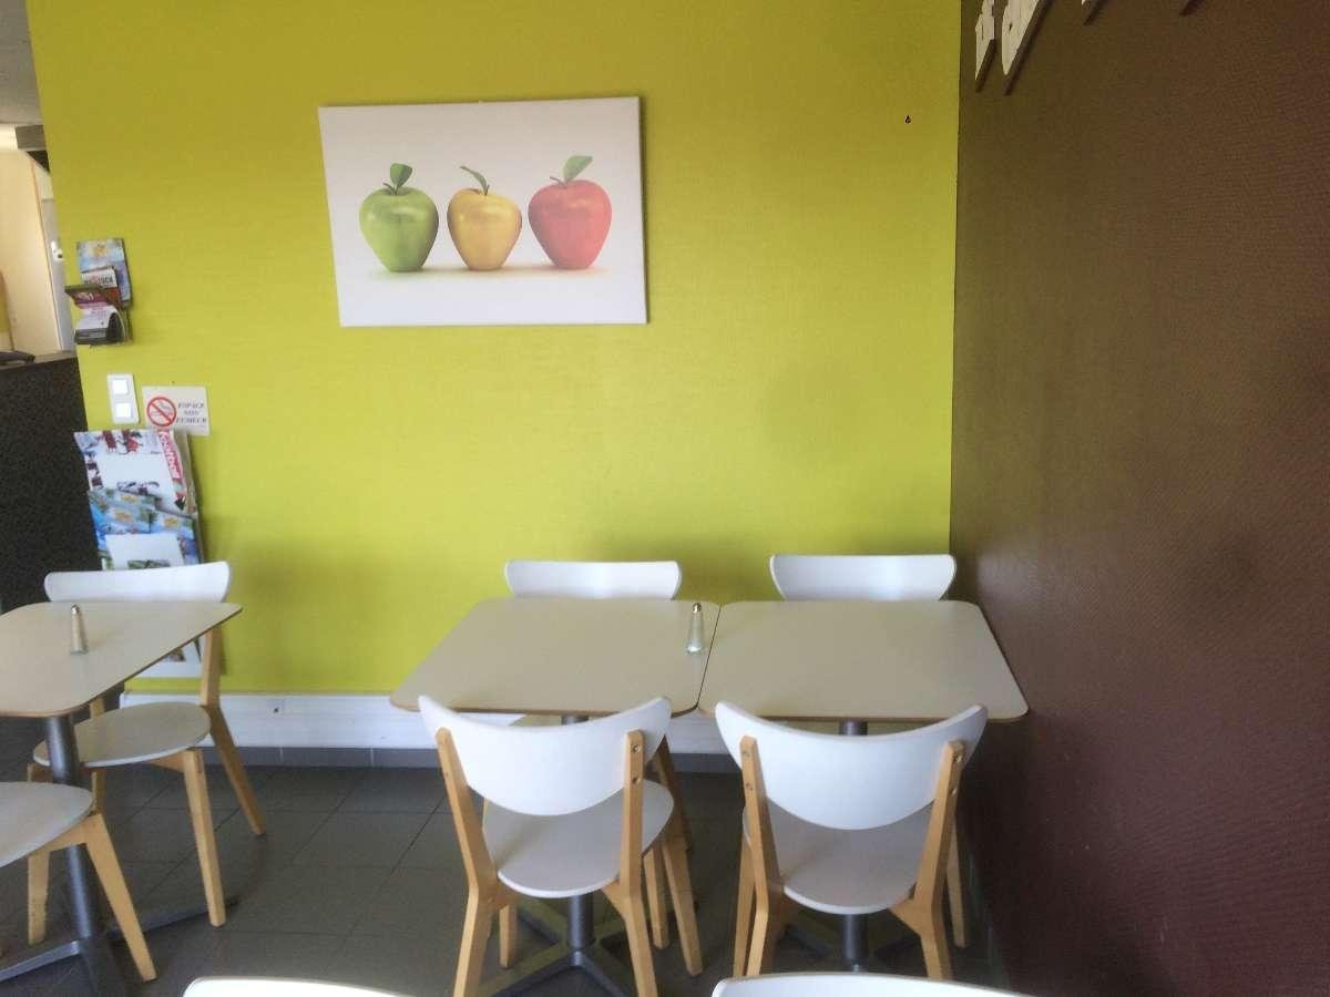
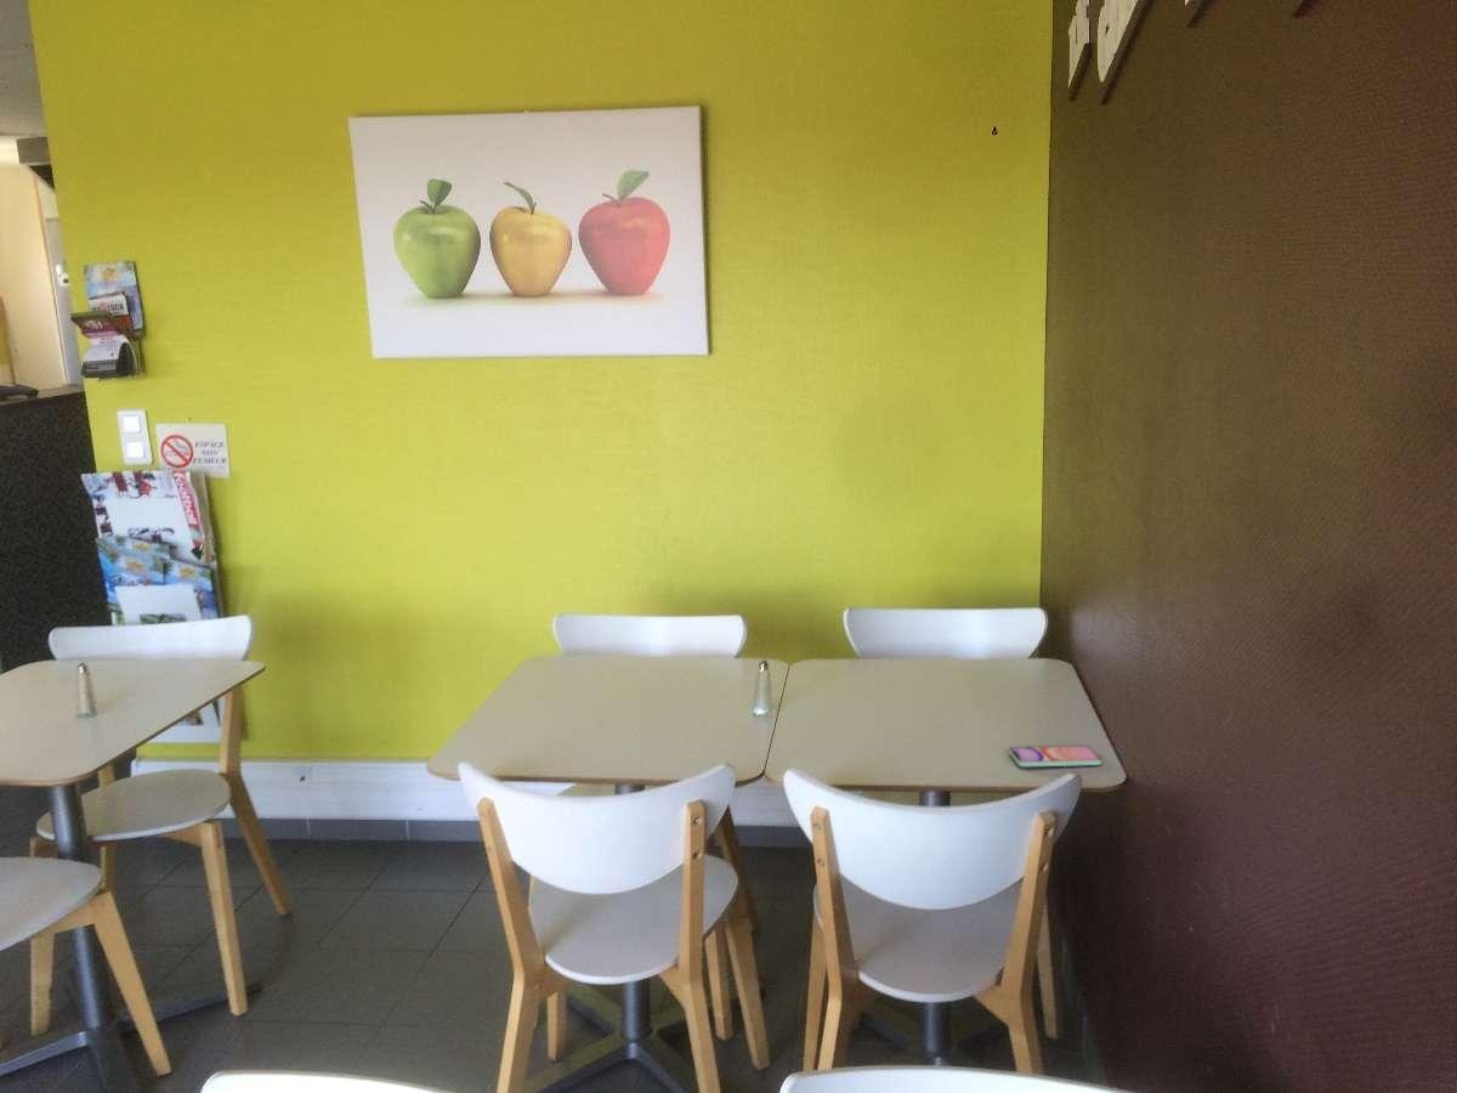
+ smartphone (1054, 755)
